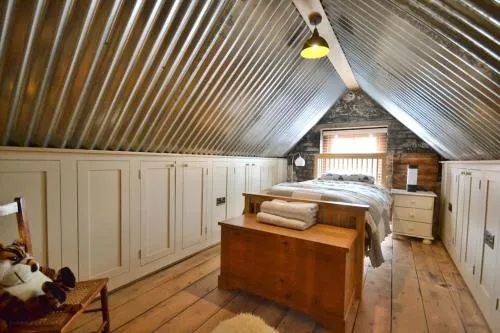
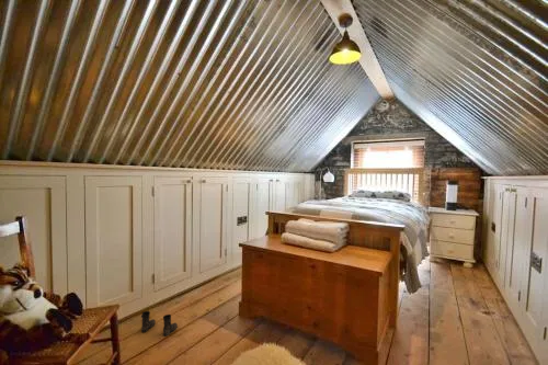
+ boots (163, 320)
